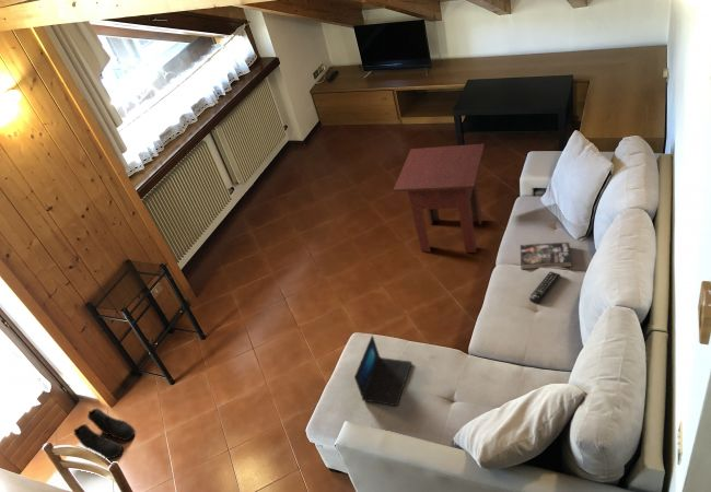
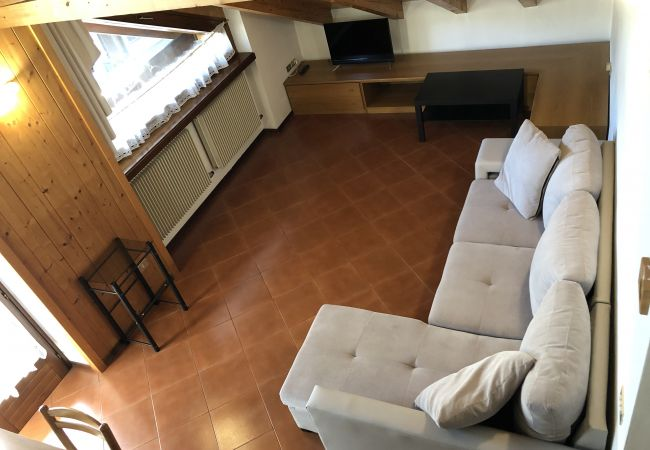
- book (545, 255)
- remote control (545, 286)
- side table (446, 202)
- laptop (383, 370)
- boots (103, 431)
